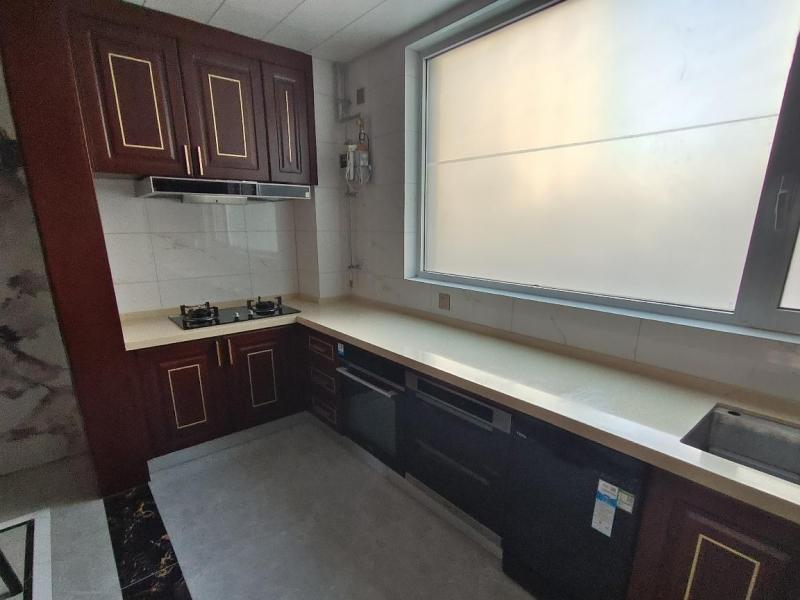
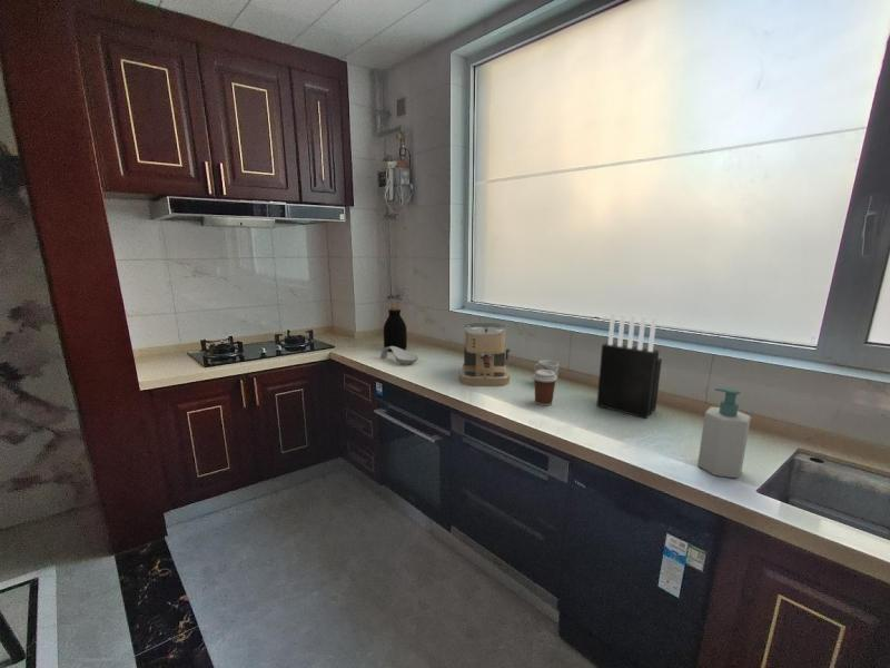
+ coffee maker (485, 353)
+ spoon rest (398, 354)
+ coffee cup (544, 387)
+ mug (545, 369)
+ knife block (631, 361)
+ soap bottle (725, 430)
+ bottle (395, 327)
